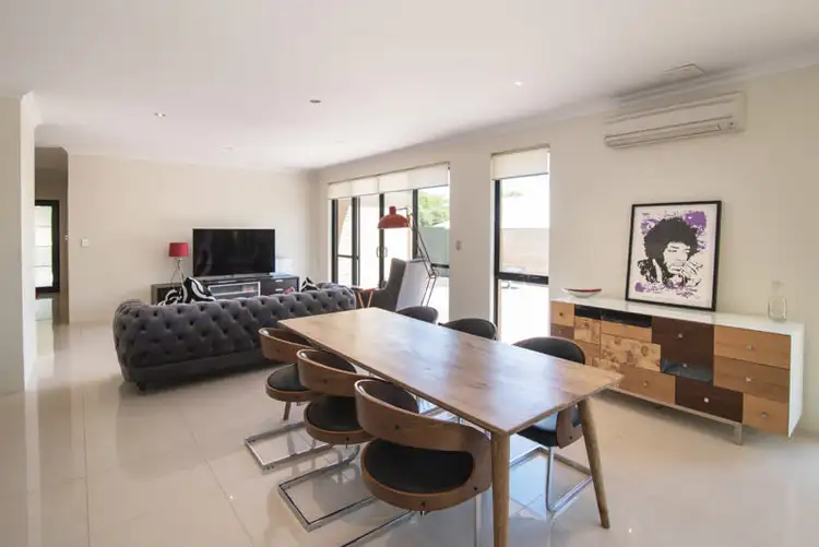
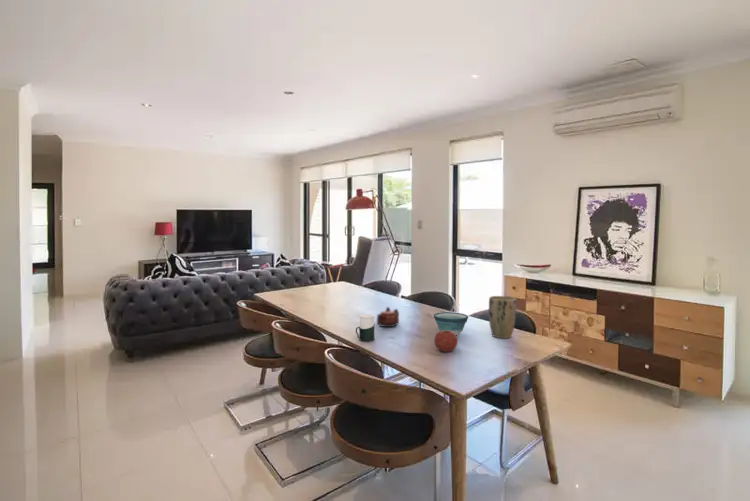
+ bowl (450, 324)
+ cup (364, 327)
+ fruit (445, 339)
+ plant pot (501, 316)
+ teapot (388, 315)
